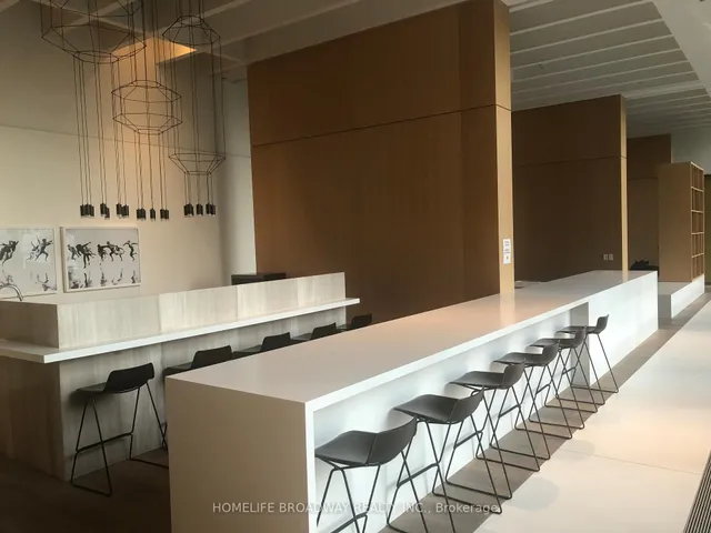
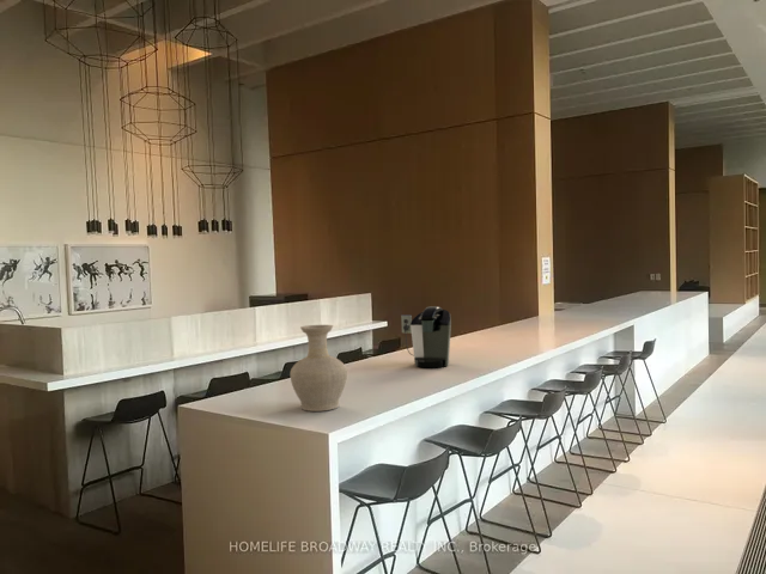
+ coffee maker (421, 335)
+ vase (318, 366)
